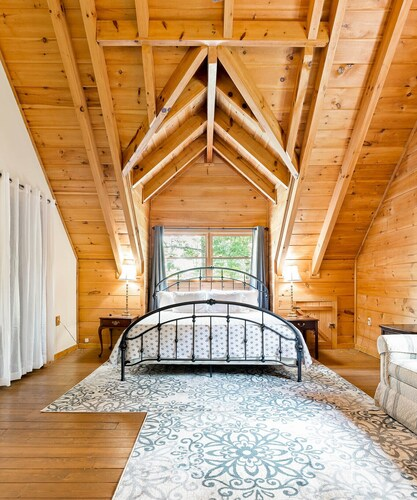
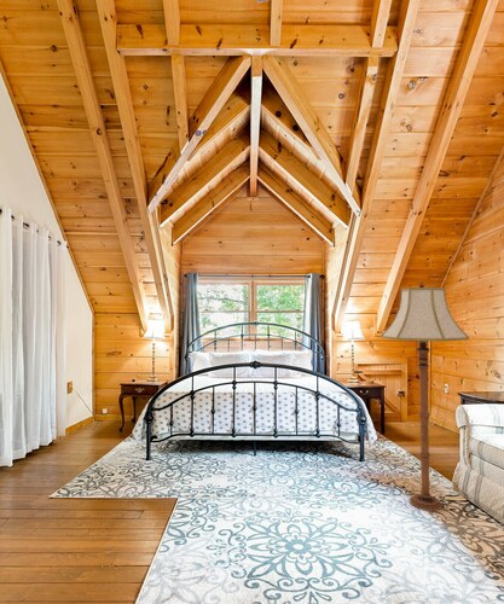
+ floor lamp (423, 391)
